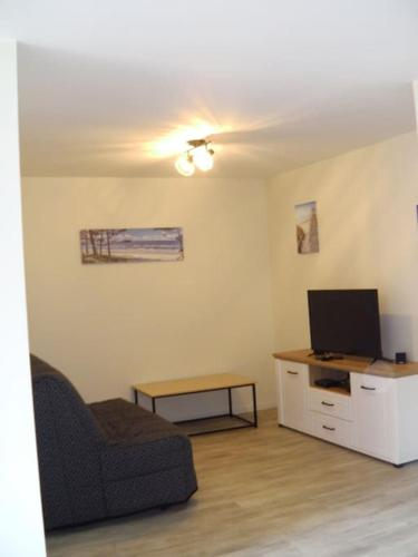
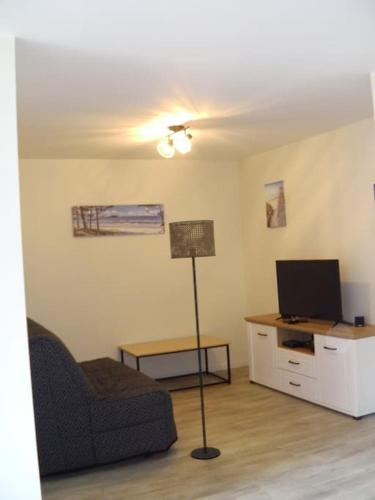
+ floor lamp (198, 337)
